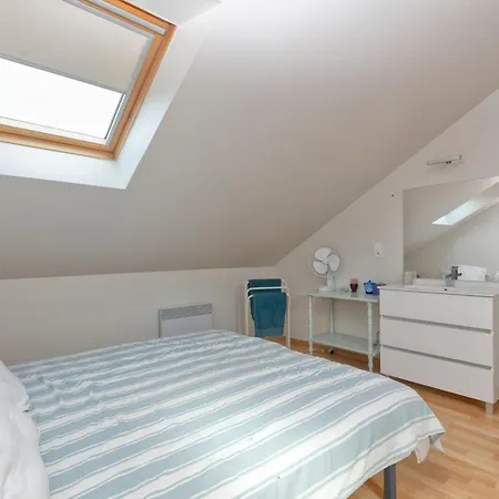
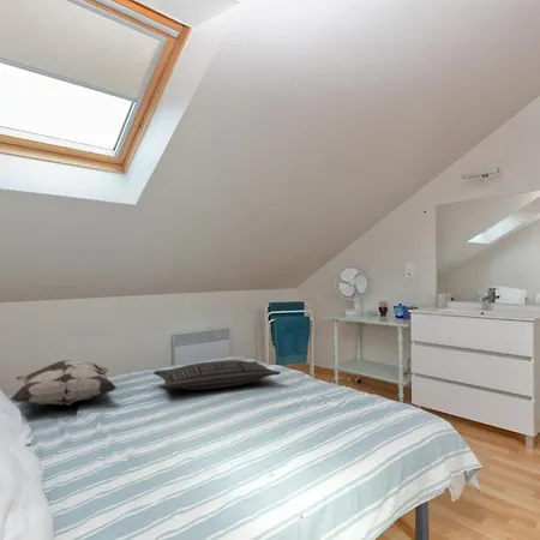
+ decorative pillow (64, 382)
+ pillow (216, 373)
